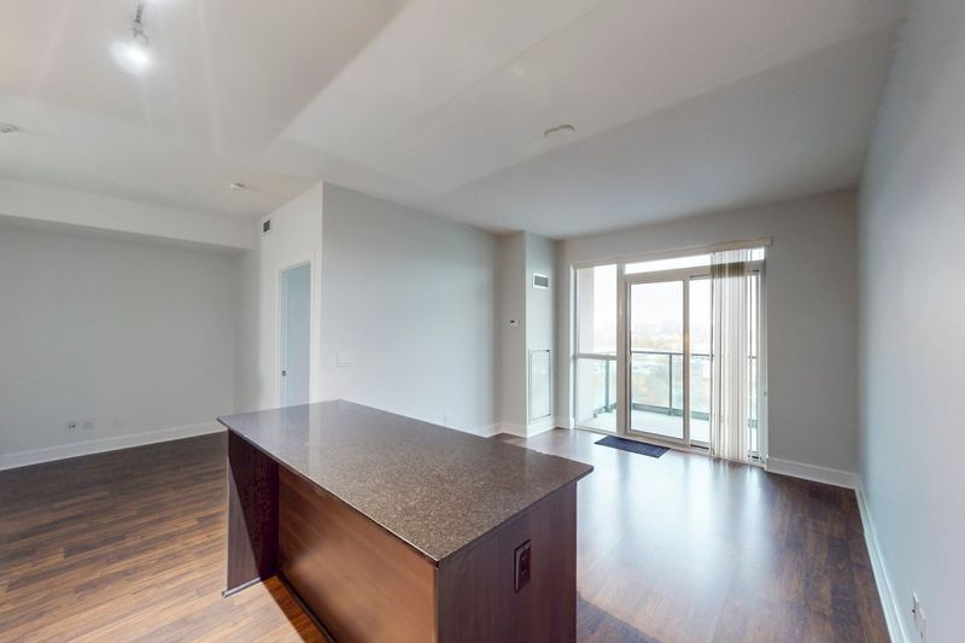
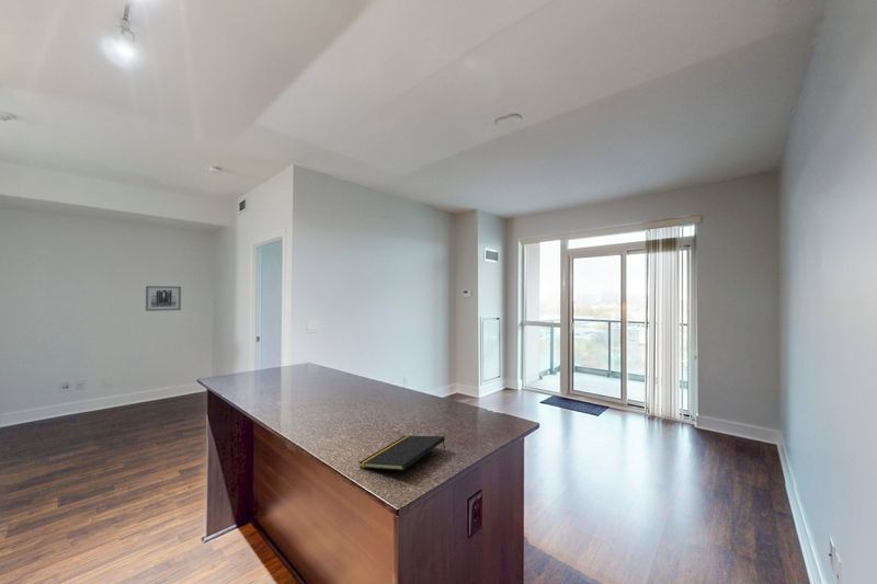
+ notepad (403, 450)
+ wall art (163, 298)
